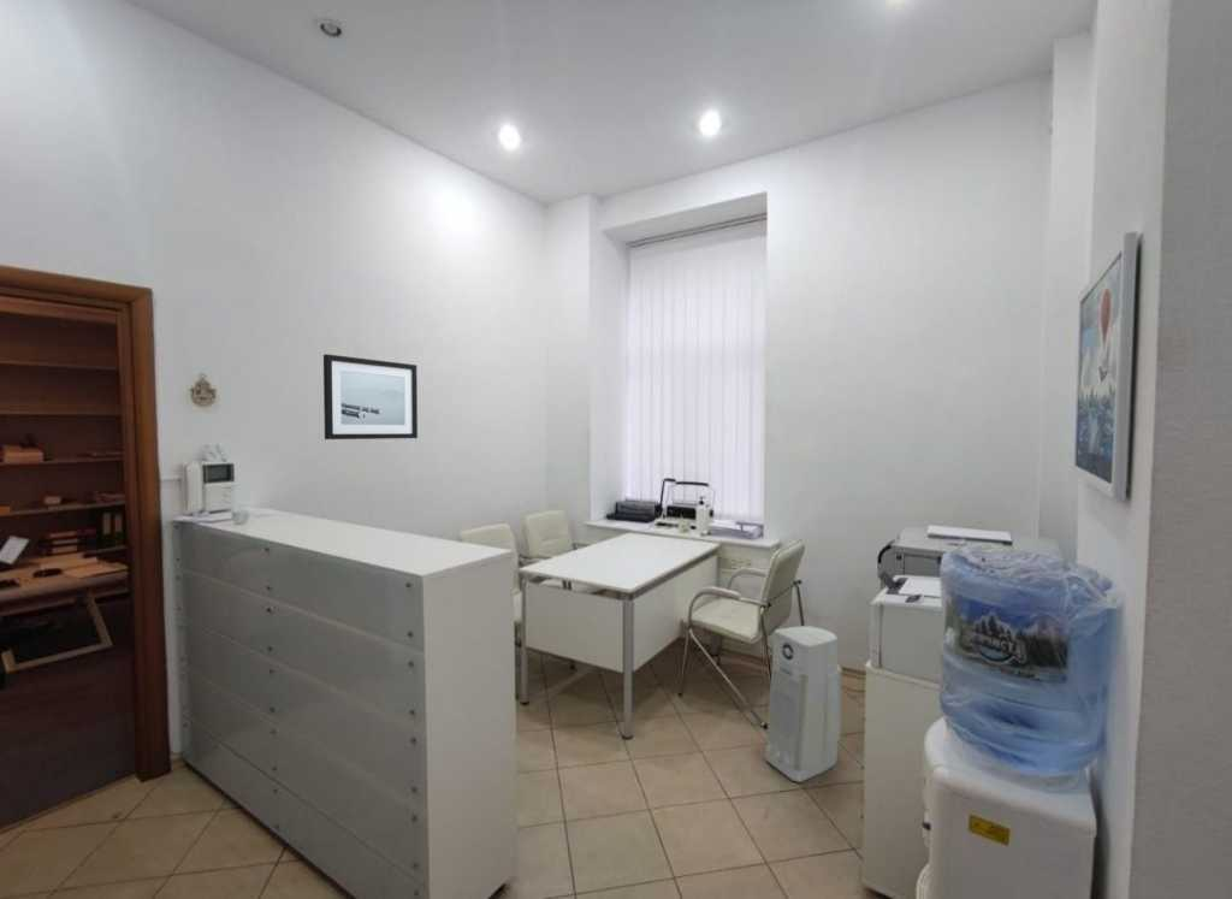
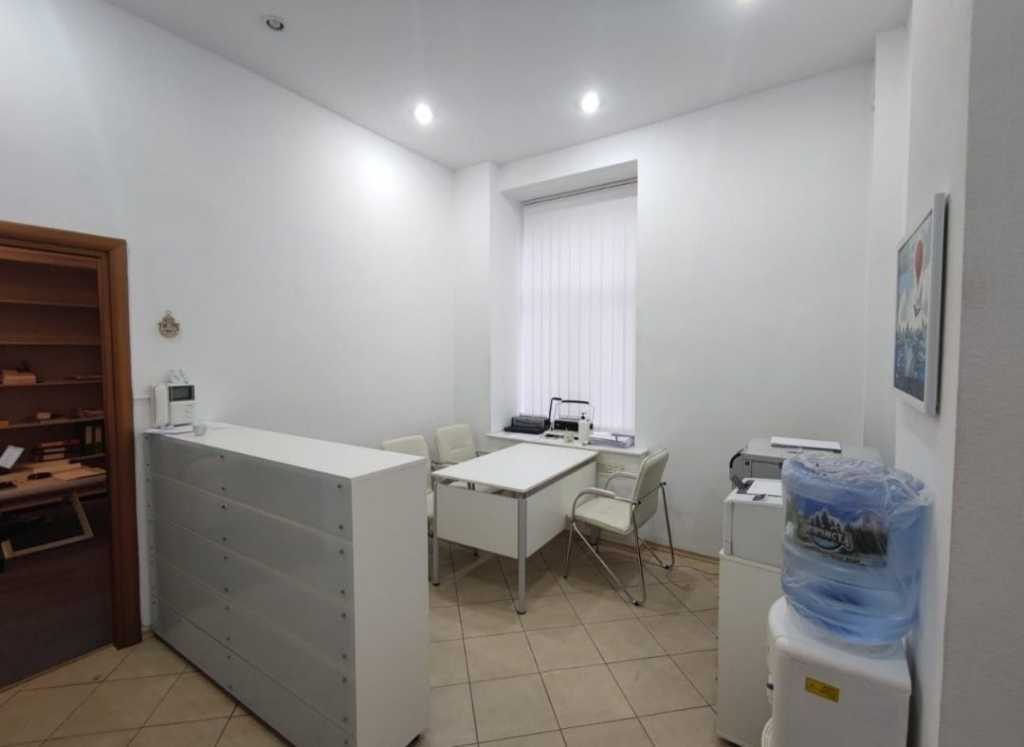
- air purifier (805, 697)
- wall art (373, 400)
